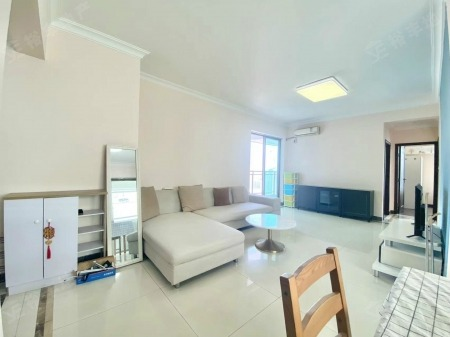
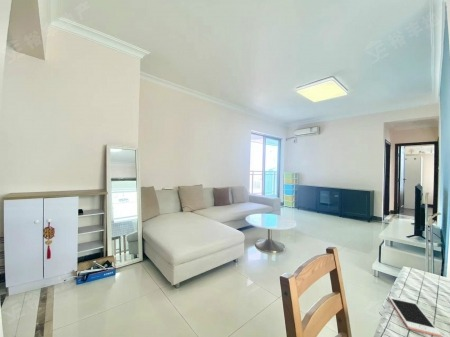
+ cell phone (411, 313)
